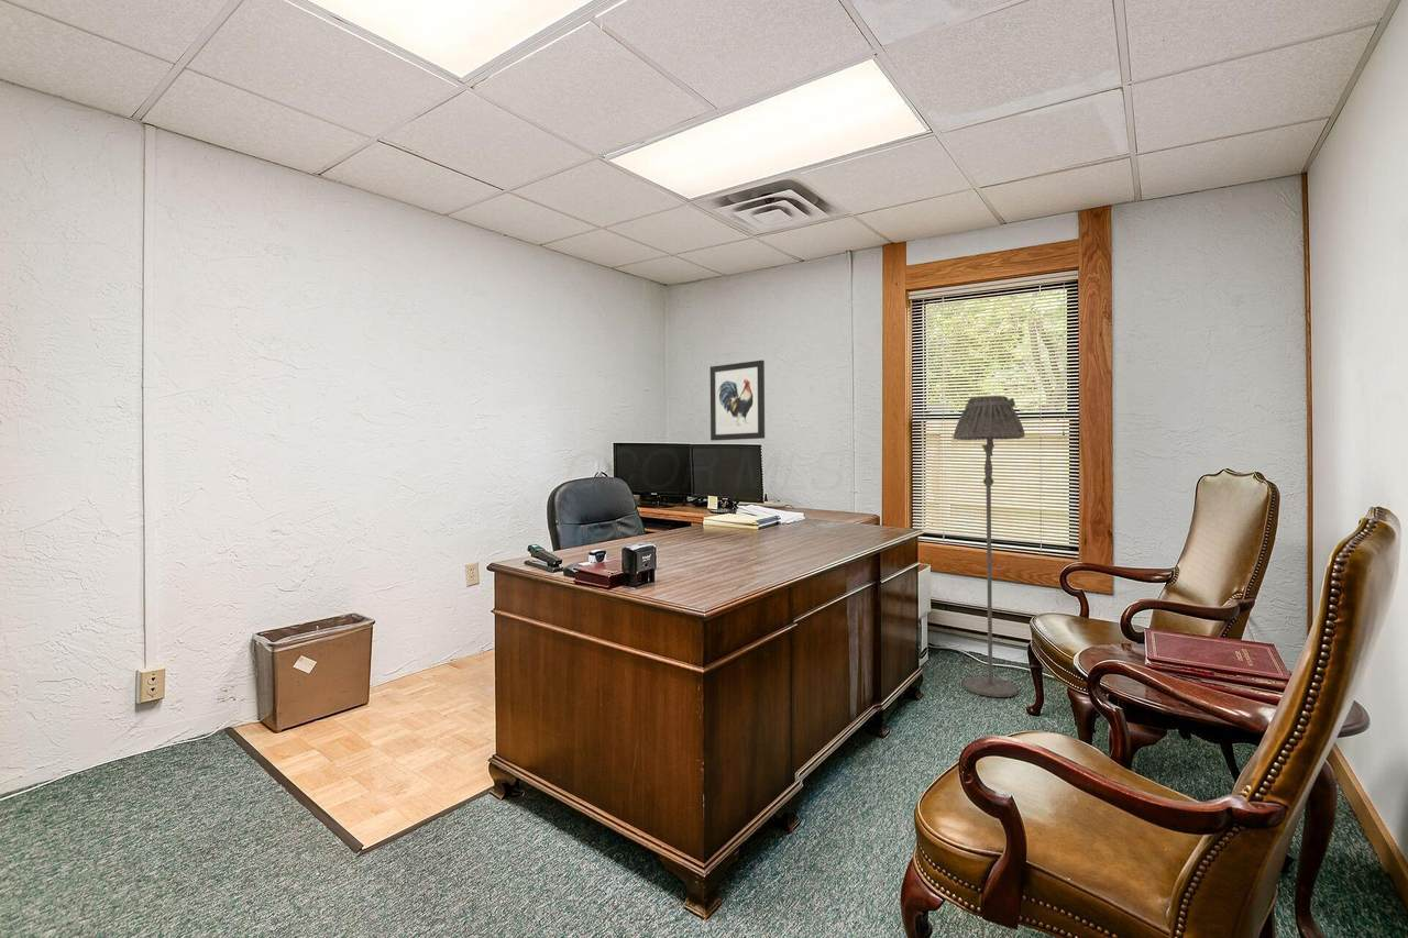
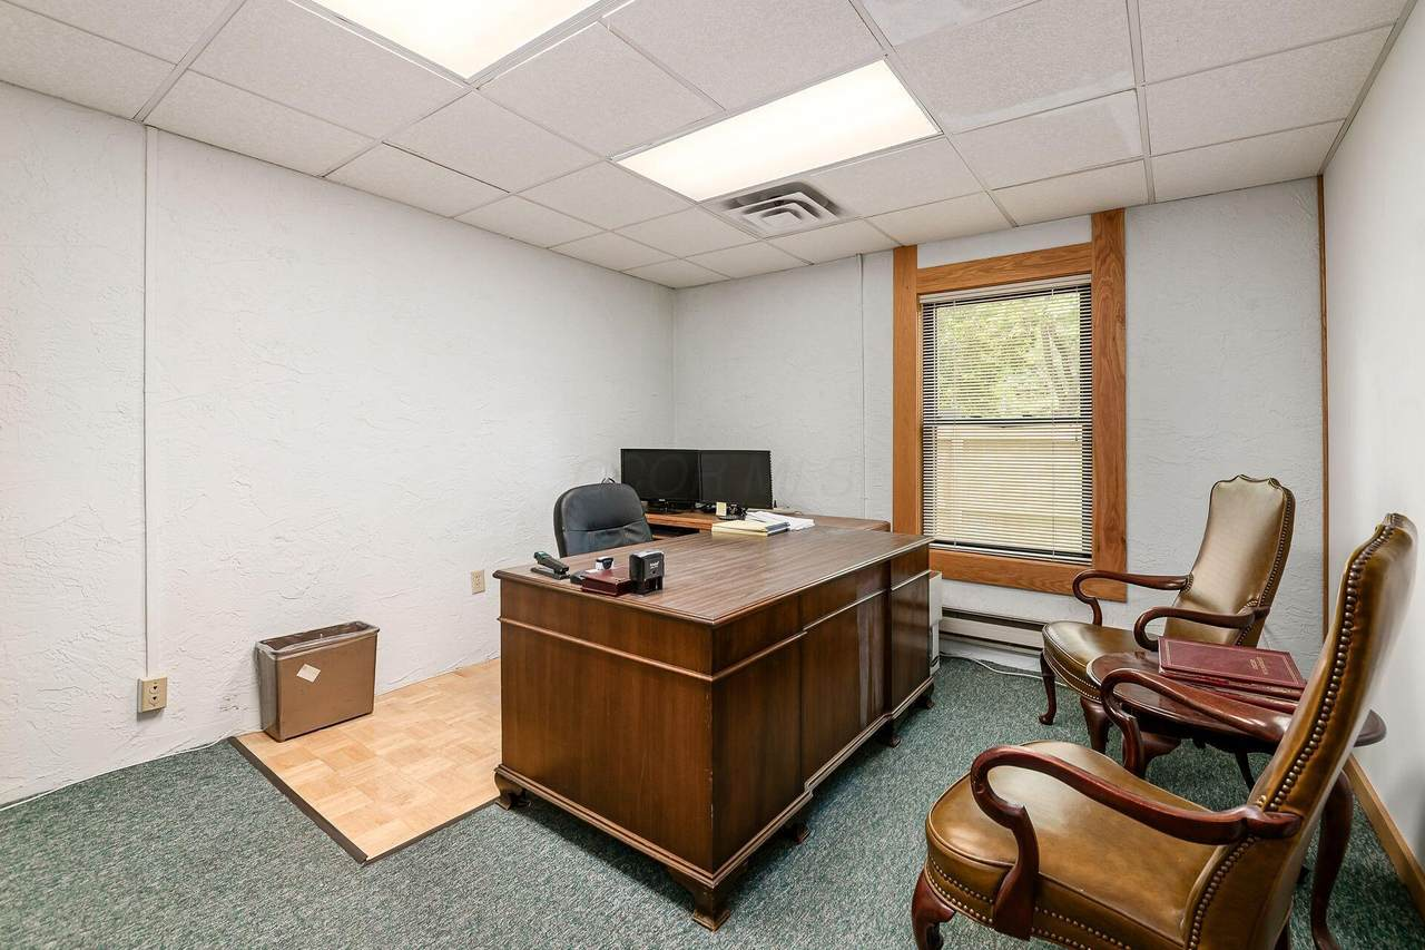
- wall art (736, 401)
- floor lamp (989, 542)
